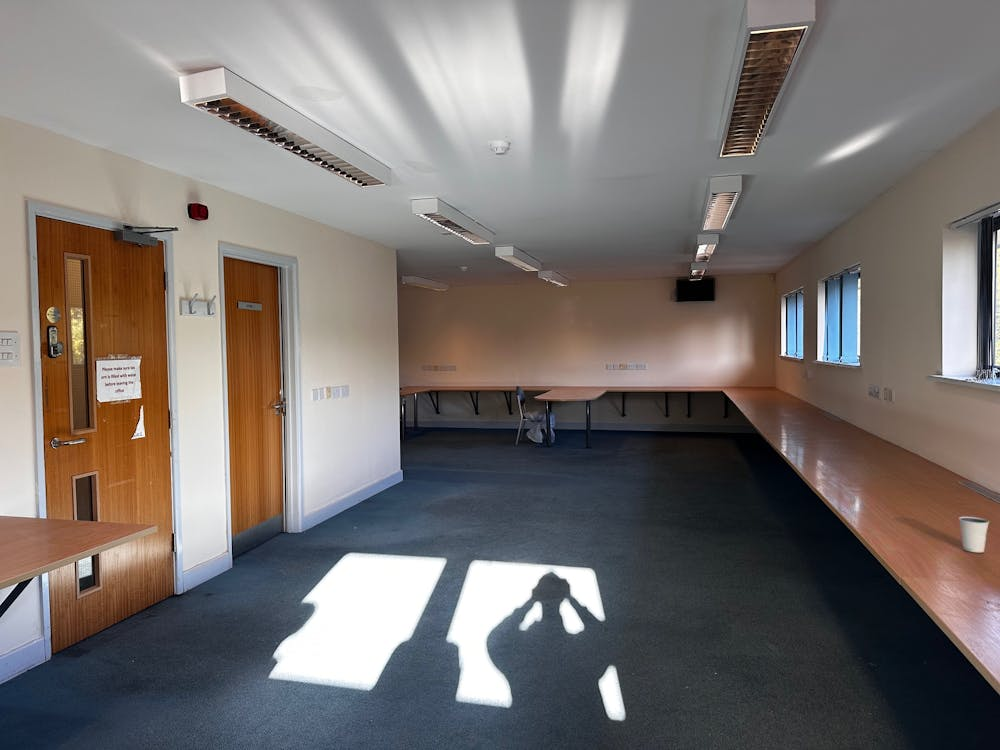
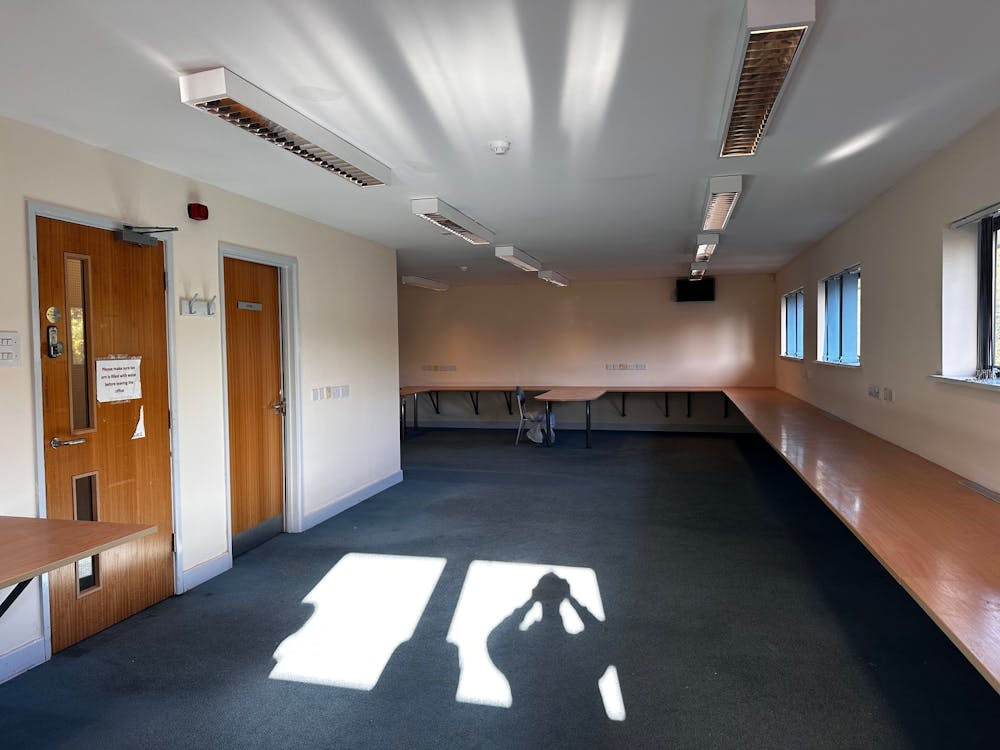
- dixie cup (973, 535)
